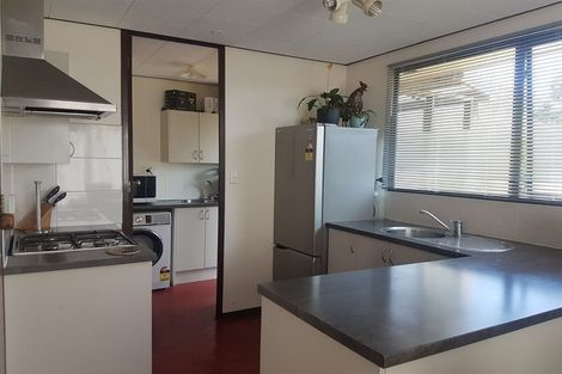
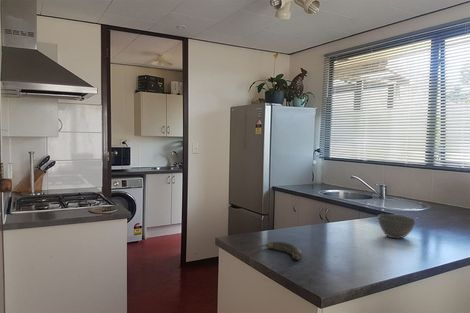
+ banana (283, 249)
+ bowl (395, 227)
